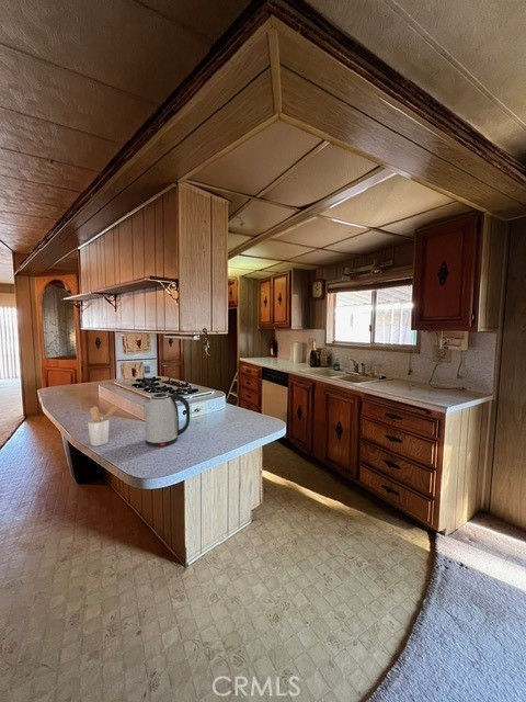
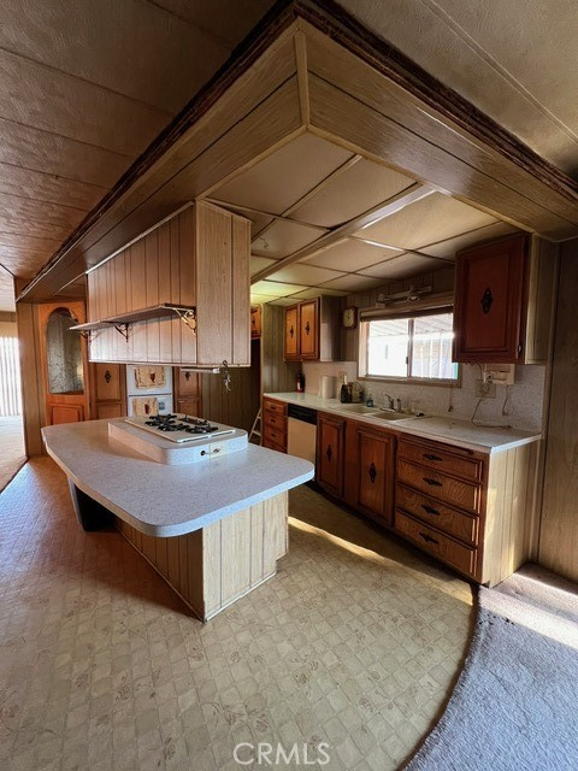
- kettle (167, 416)
- utensil holder (103, 424)
